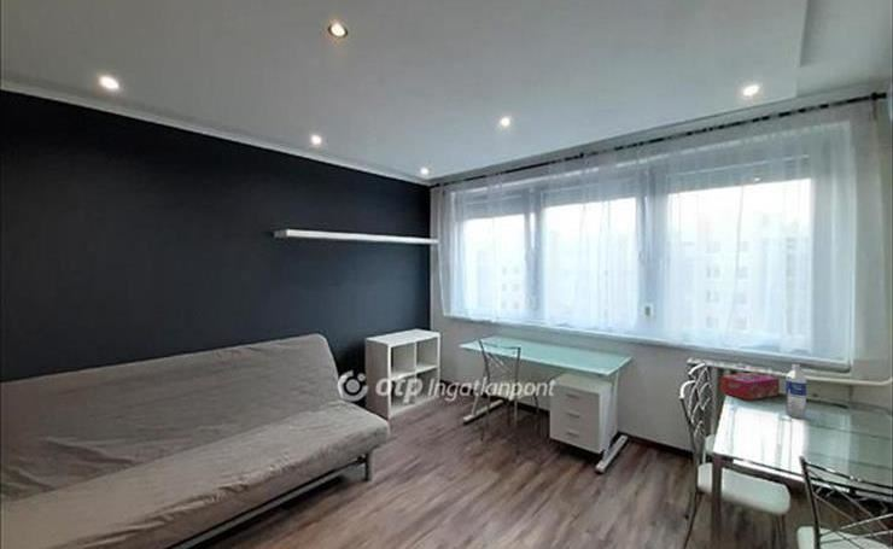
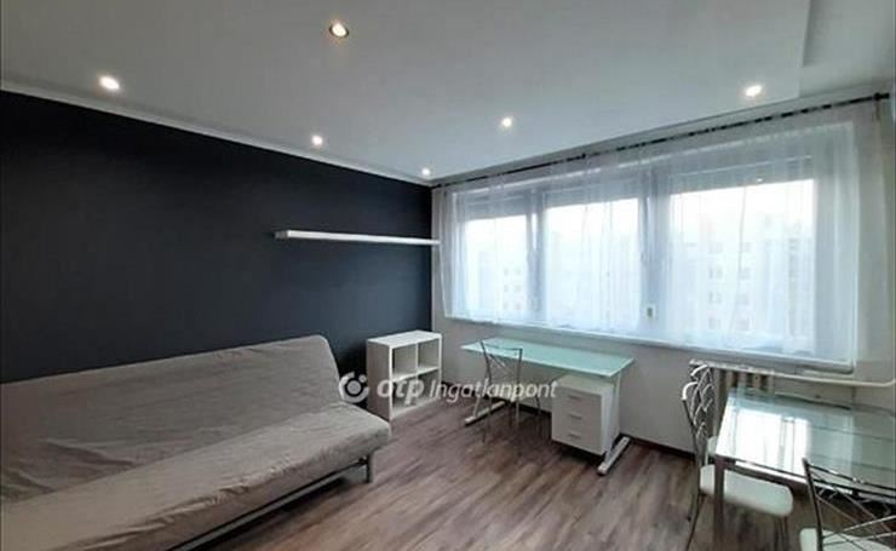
- tissue box (749, 385)
- water bottle (795, 390)
